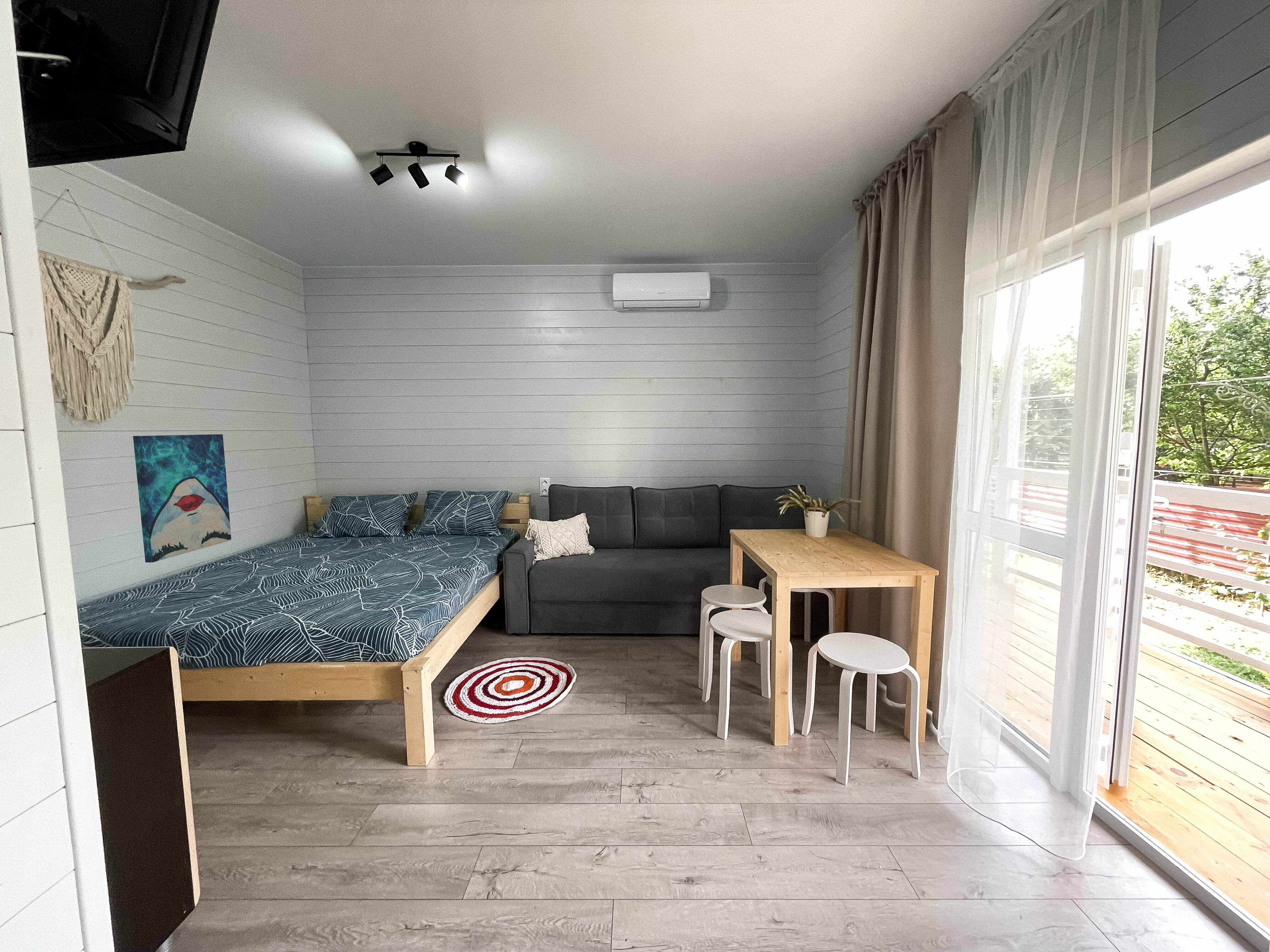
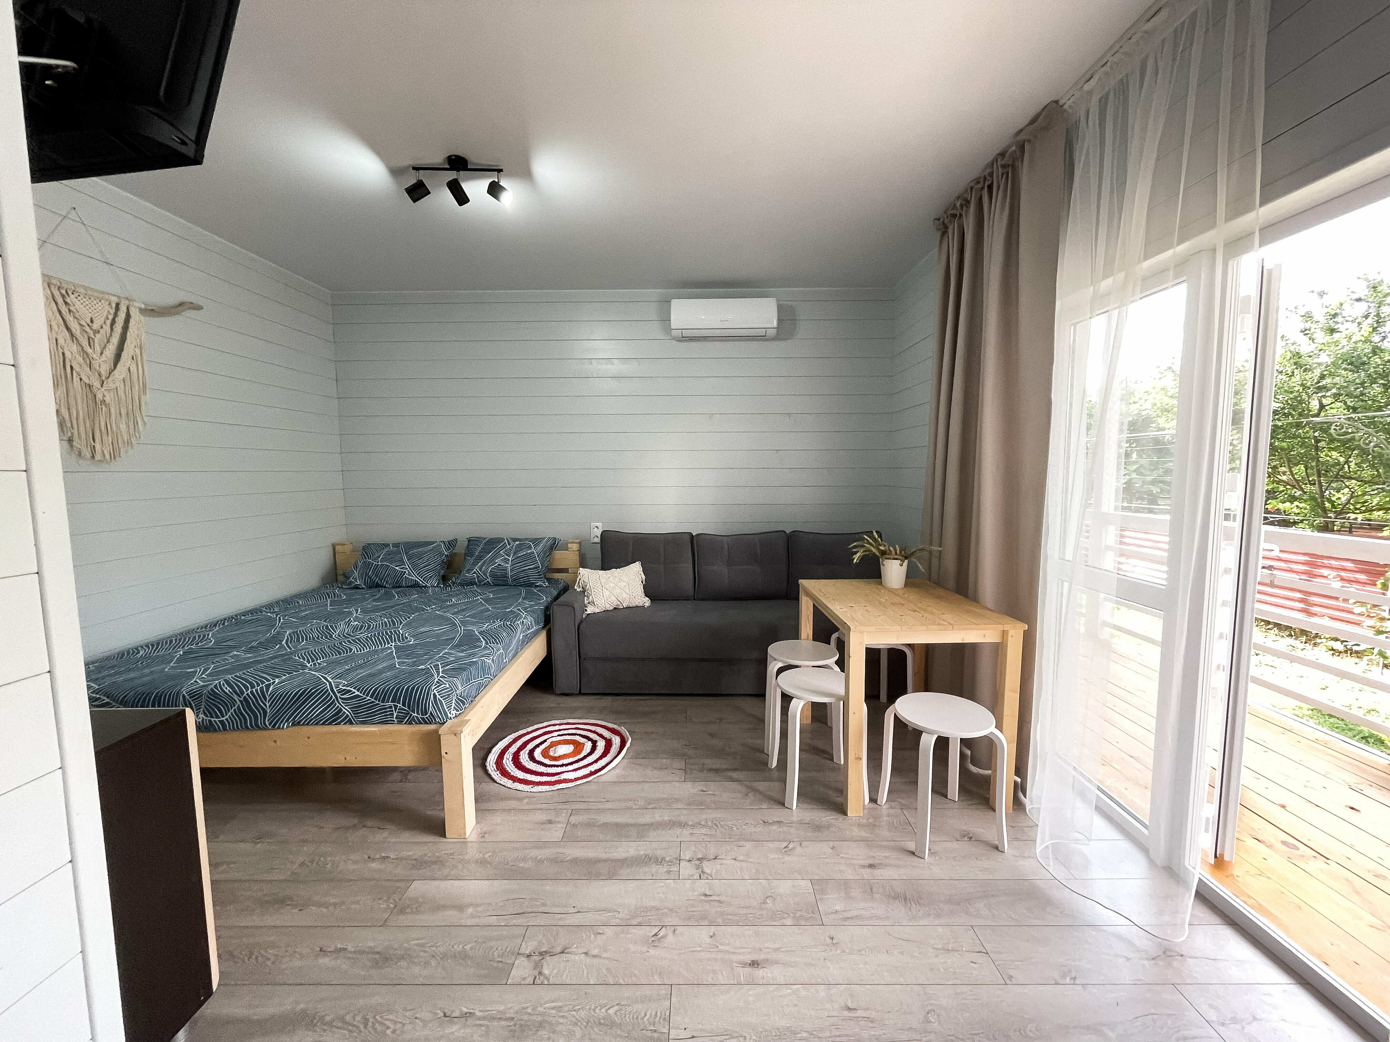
- wall art (187, 493)
